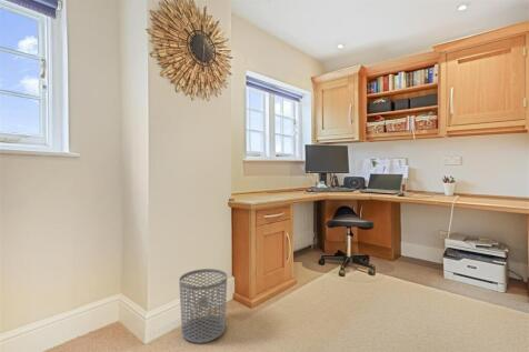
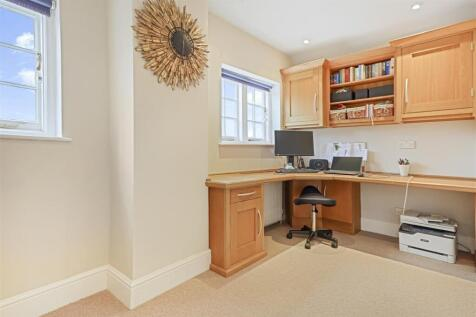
- waste bin (203, 303)
